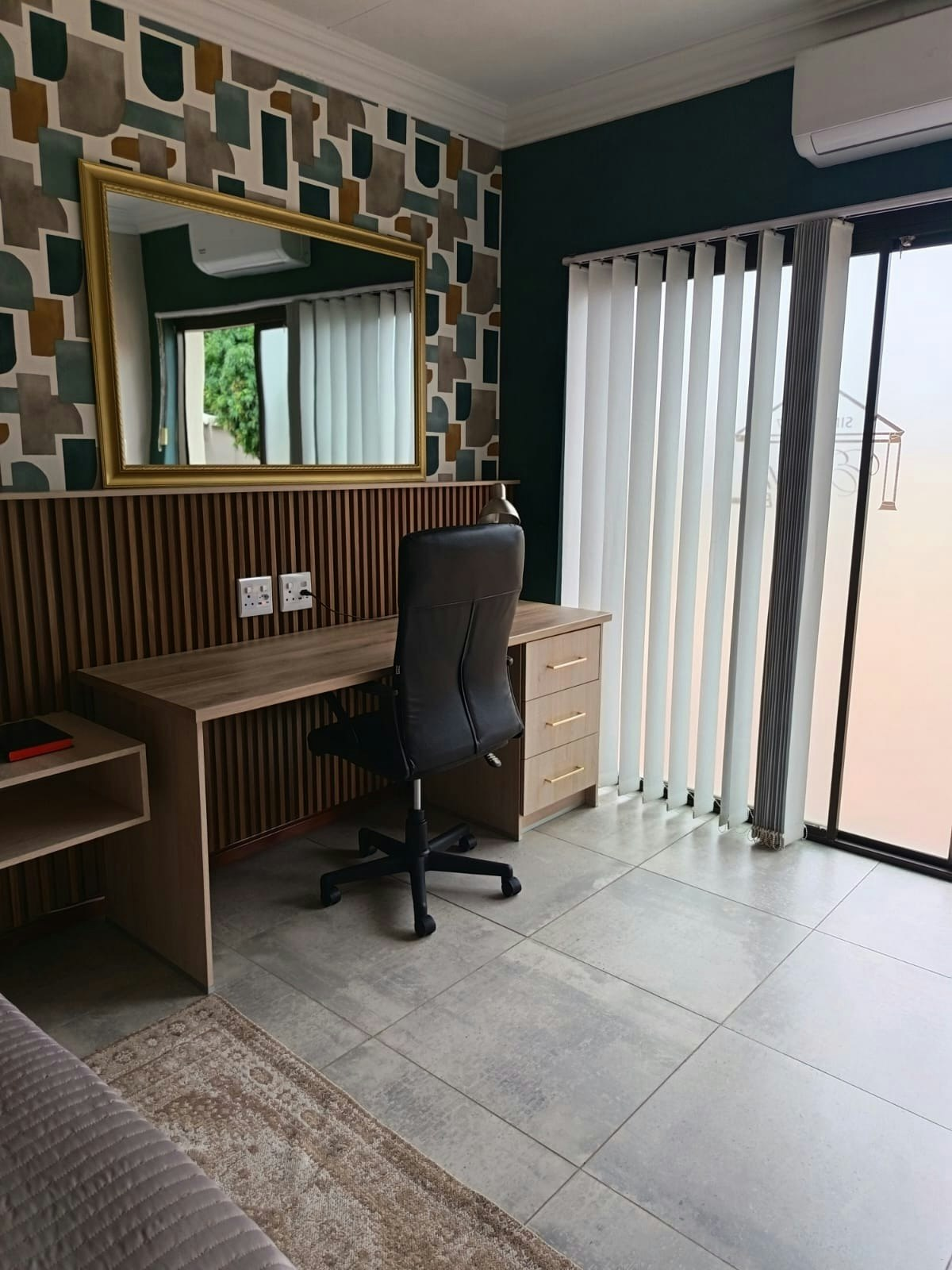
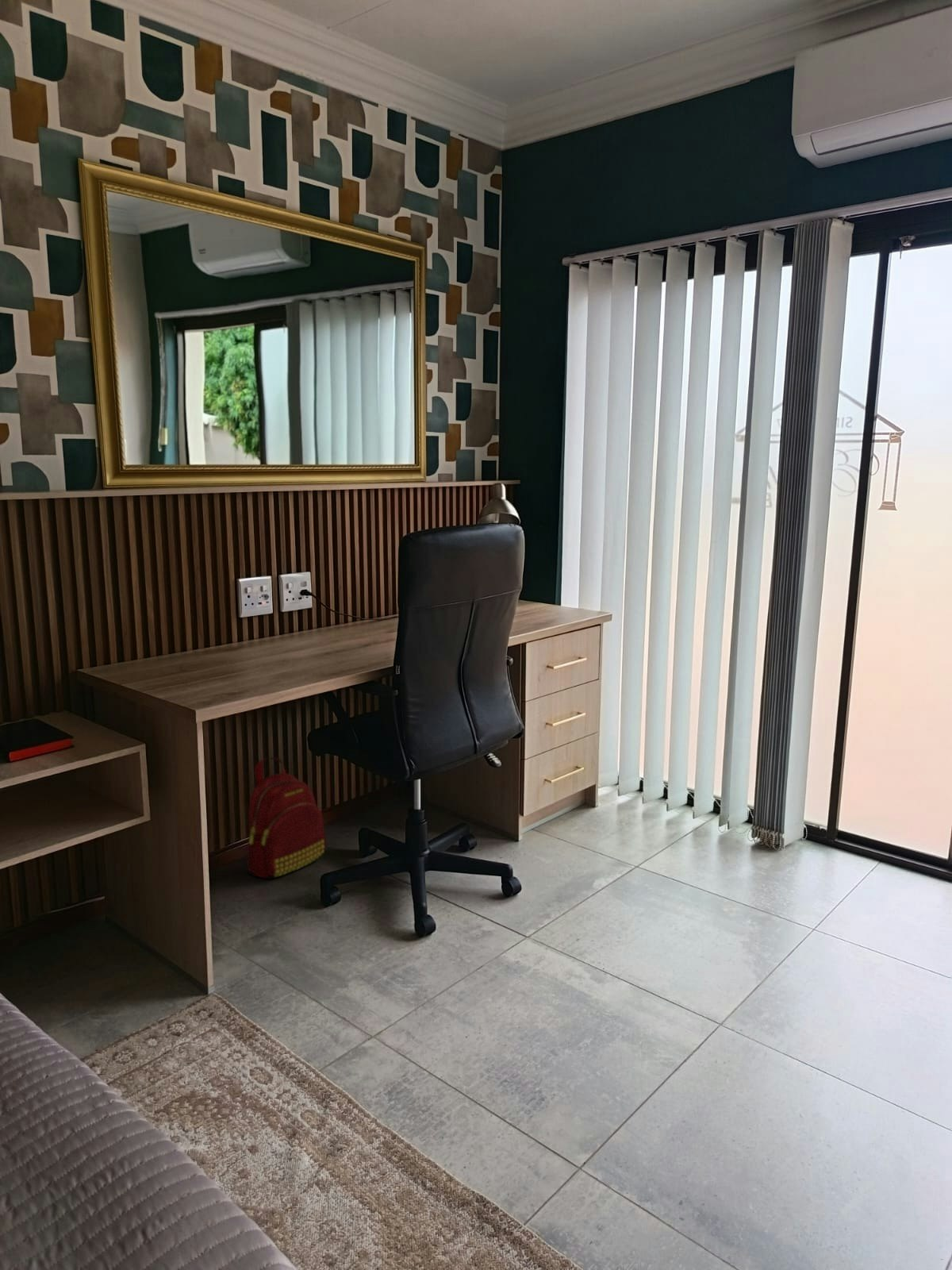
+ backpack (282, 814)
